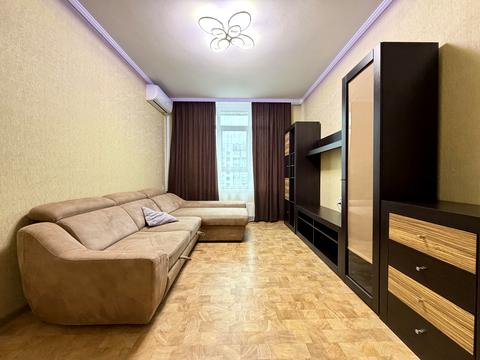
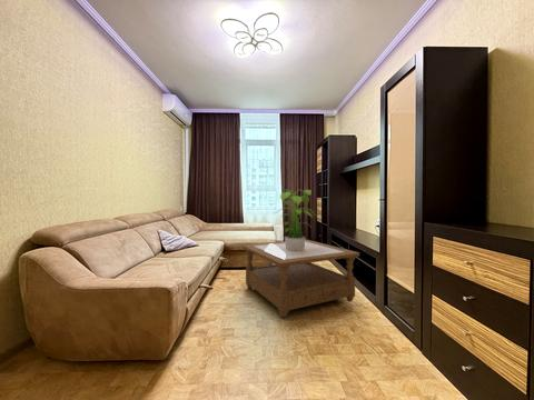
+ coffee table (296, 271)
+ potted plant (295, 219)
